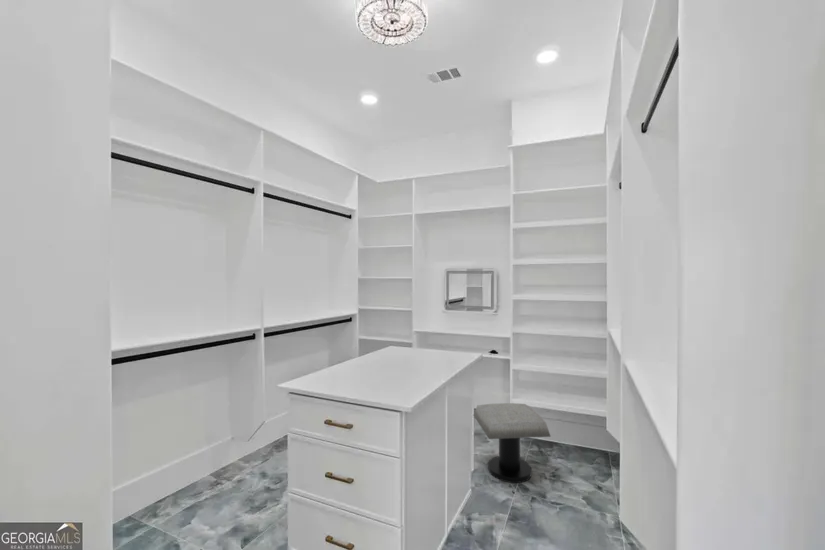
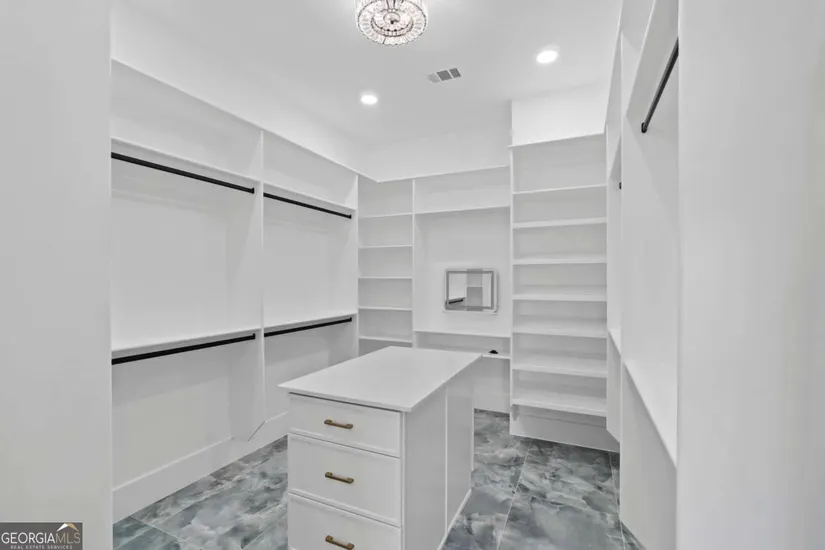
- stool (509, 440)
